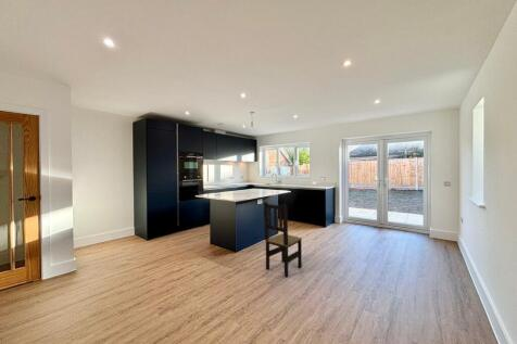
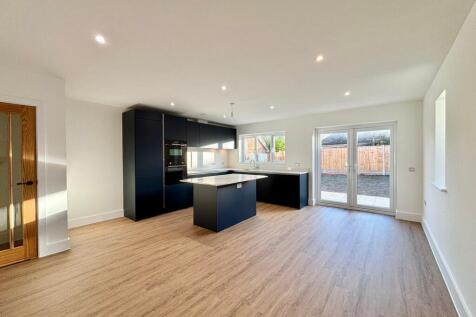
- dining chair (283, 234)
